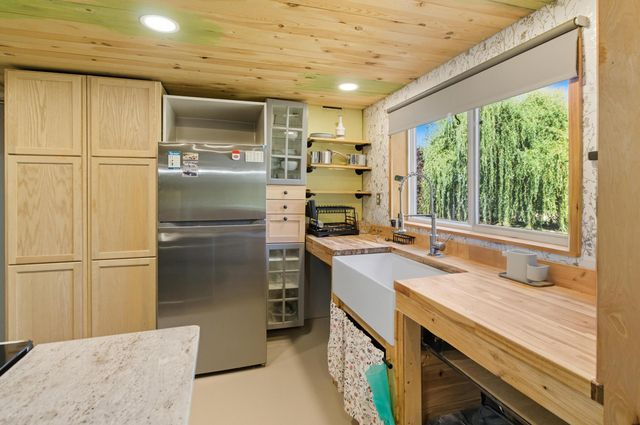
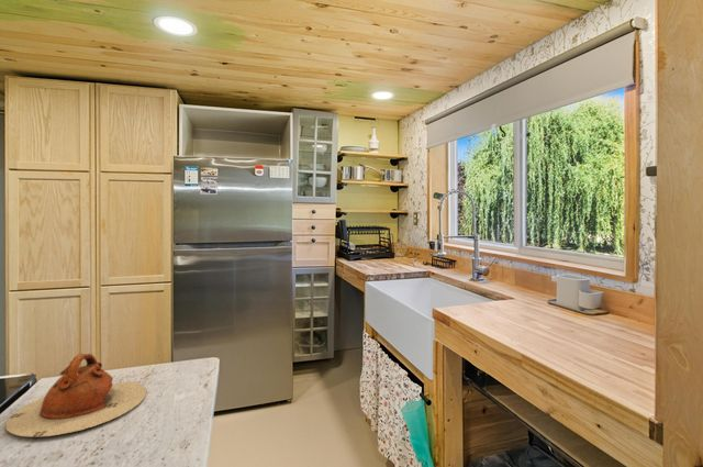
+ teapot (82, 380)
